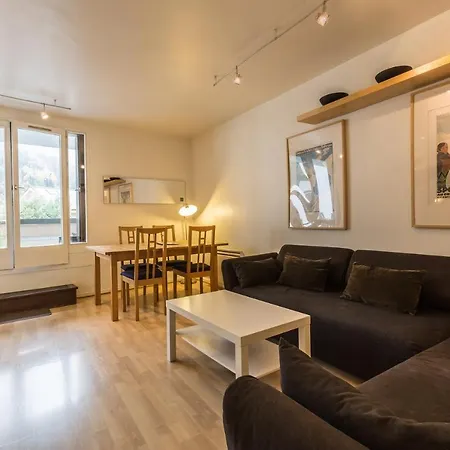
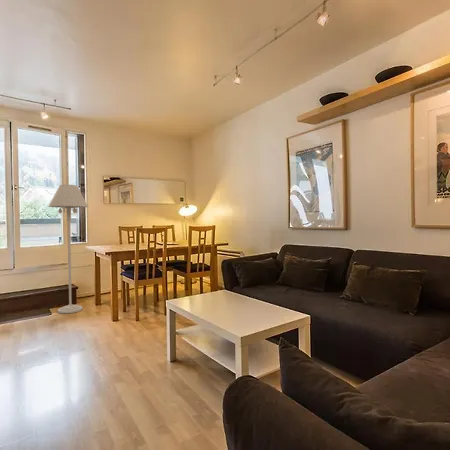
+ floor lamp (69, 248)
